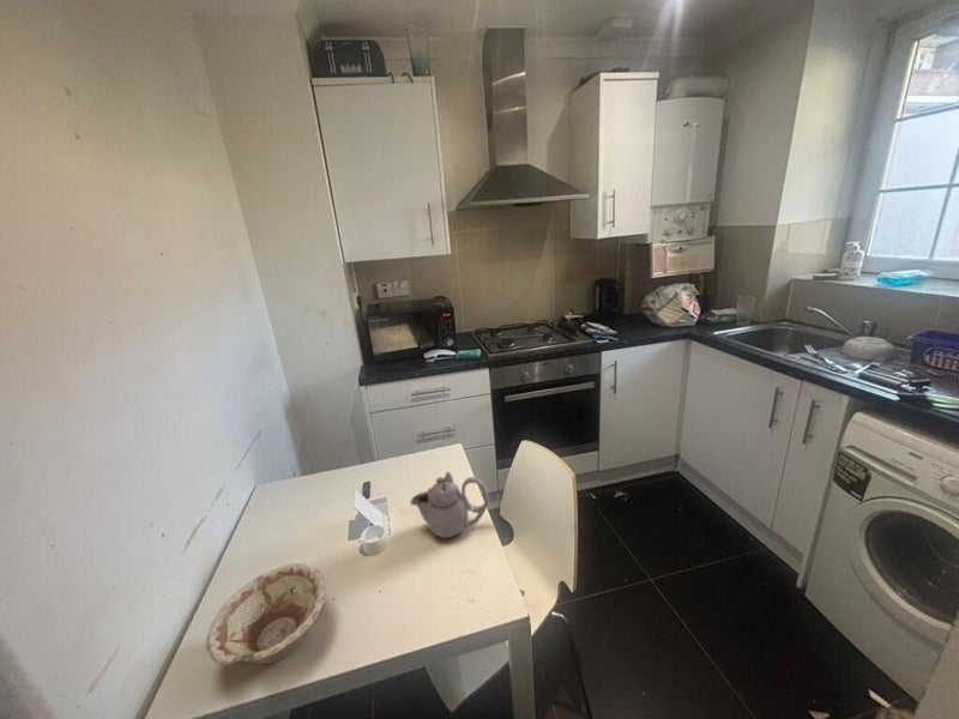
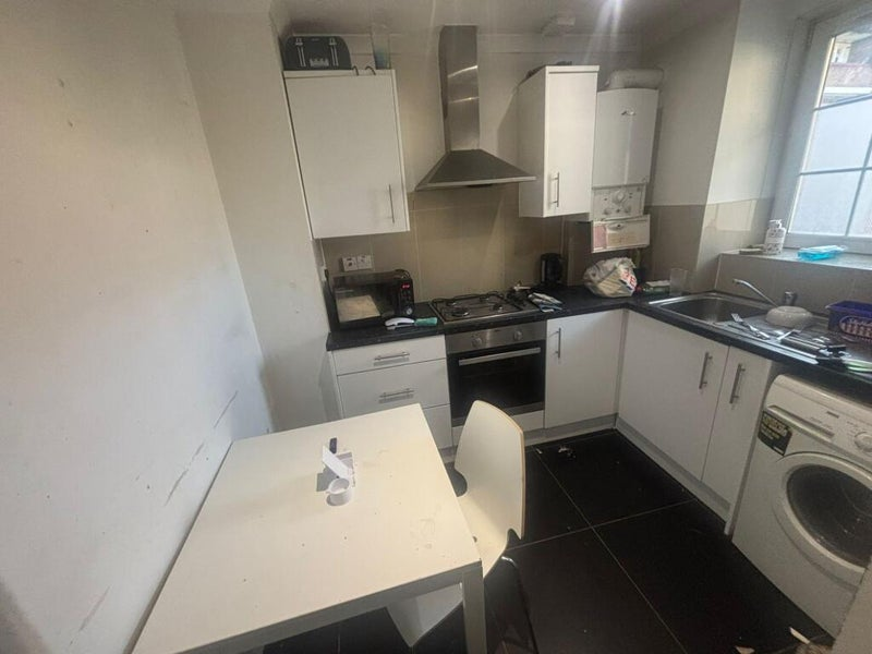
- dish (273, 622)
- teapot (450, 503)
